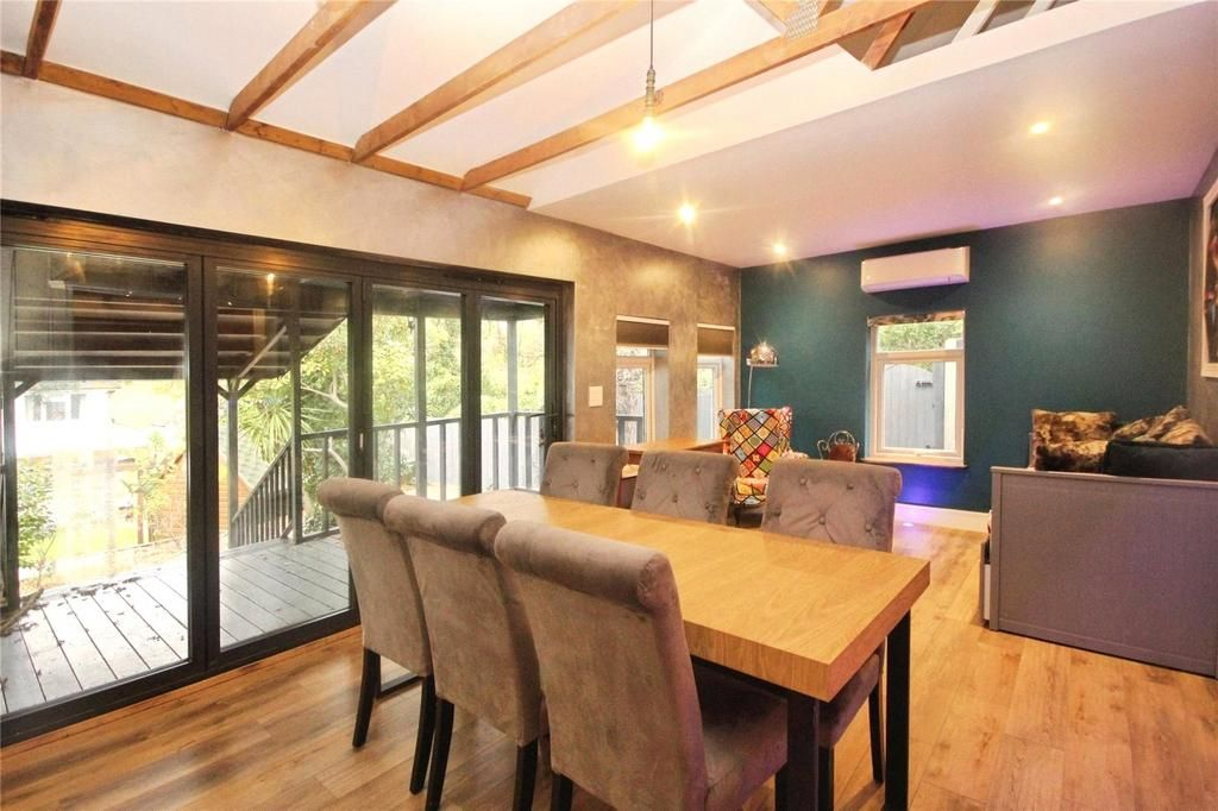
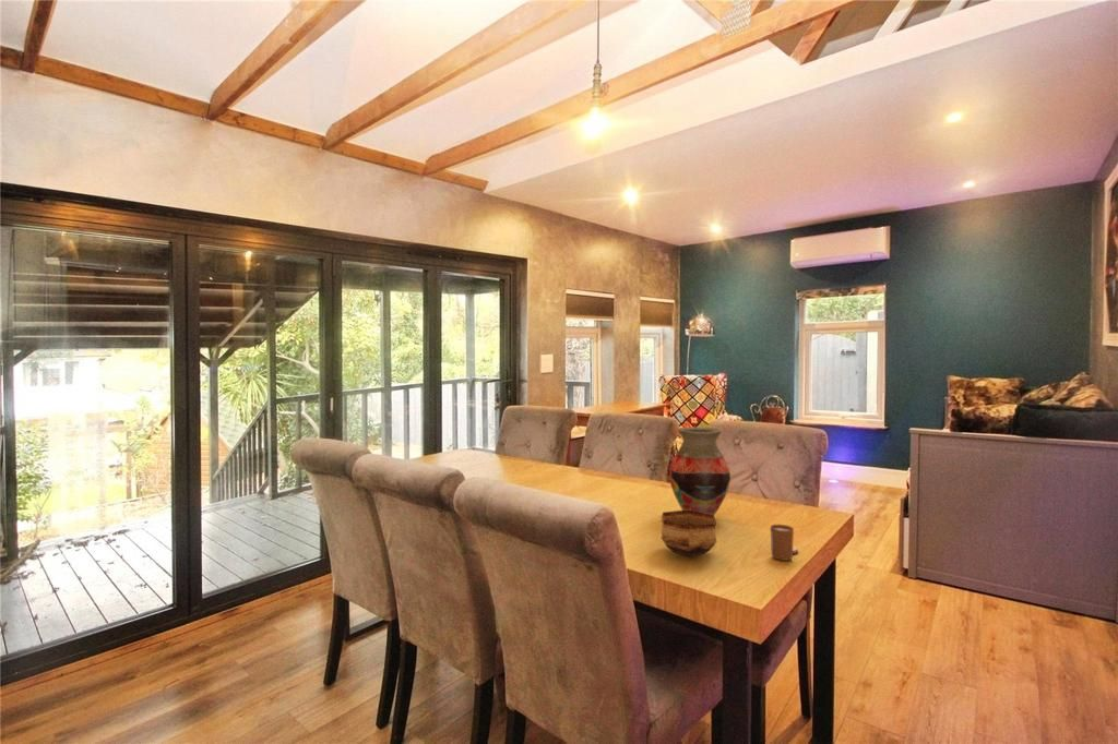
+ candle (784, 539)
+ vase (699, 473)
+ bowl (688, 536)
